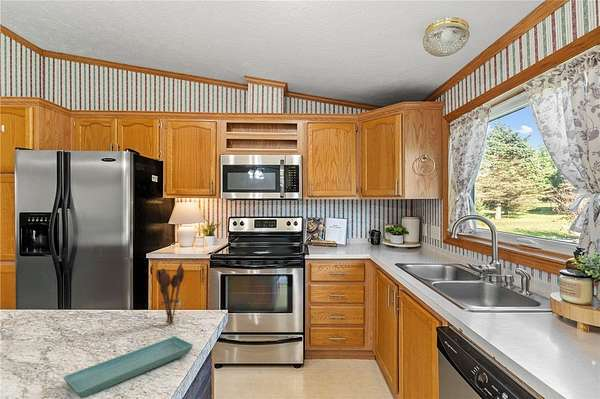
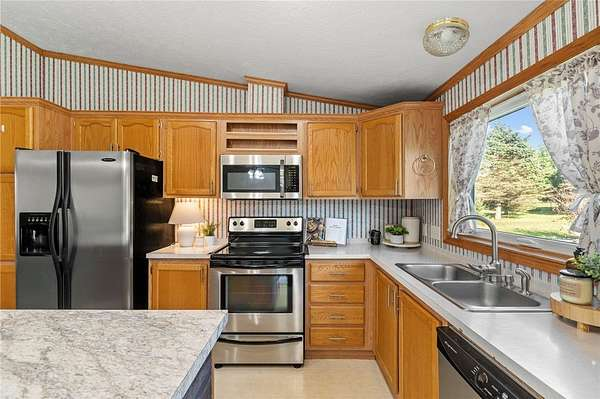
- saucer (134, 363)
- utensil holder (172, 293)
